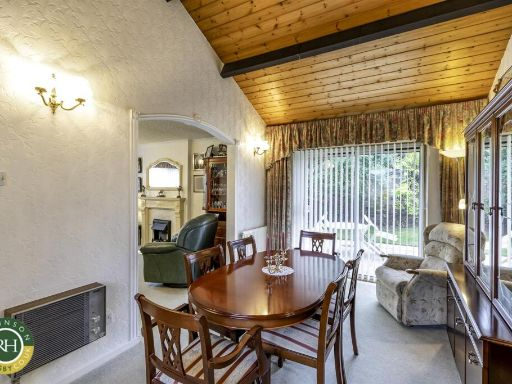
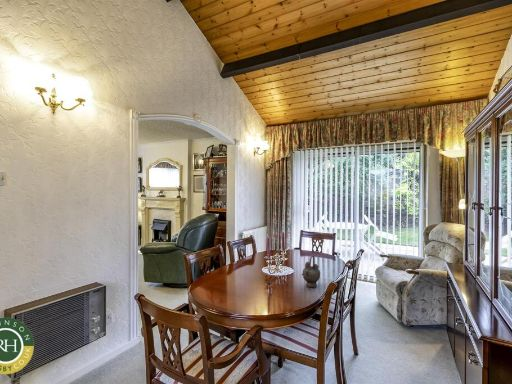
+ teapot (310, 270)
